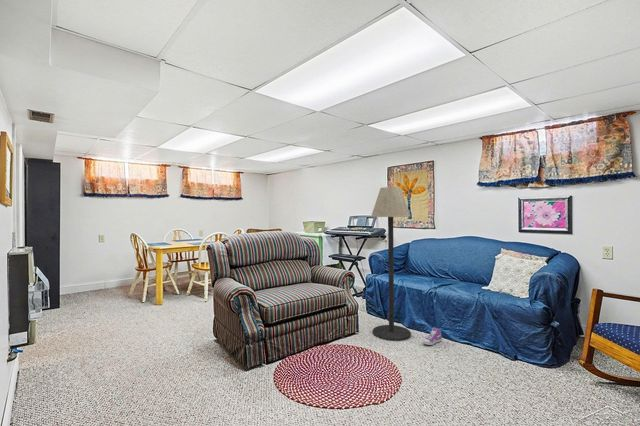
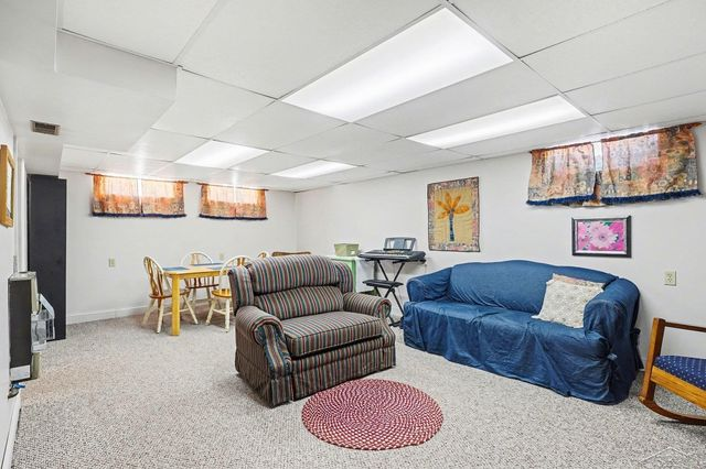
- floor lamp (390, 260)
- sneaker (431, 335)
